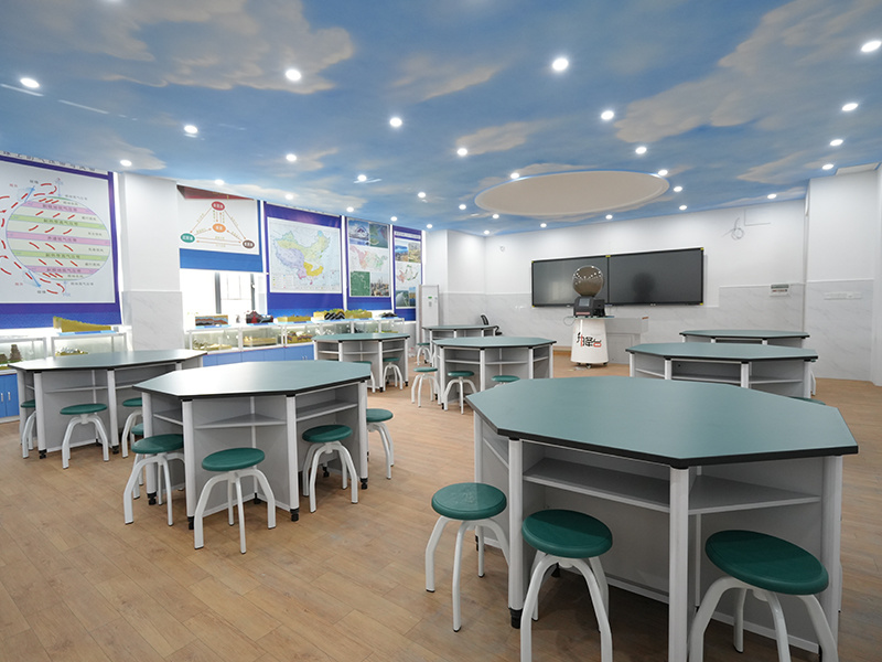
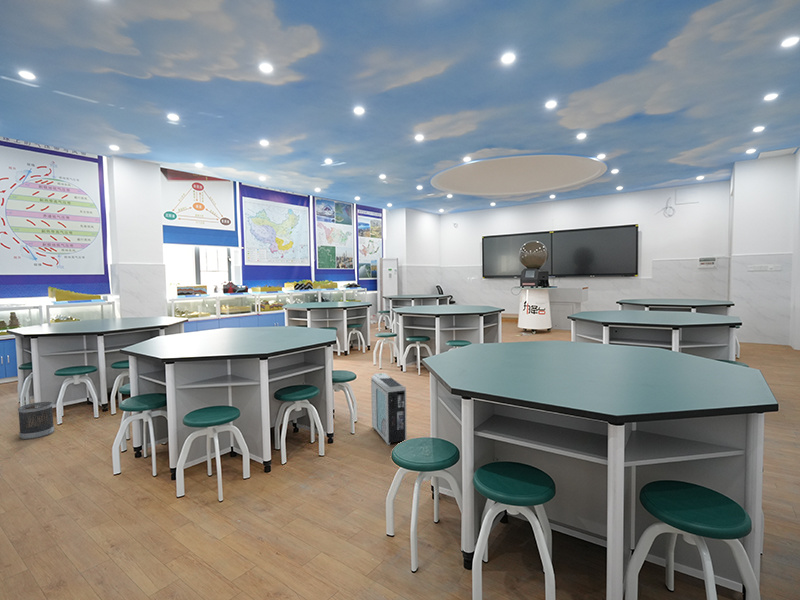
+ air purifier (388, 406)
+ wastebasket (36, 419)
